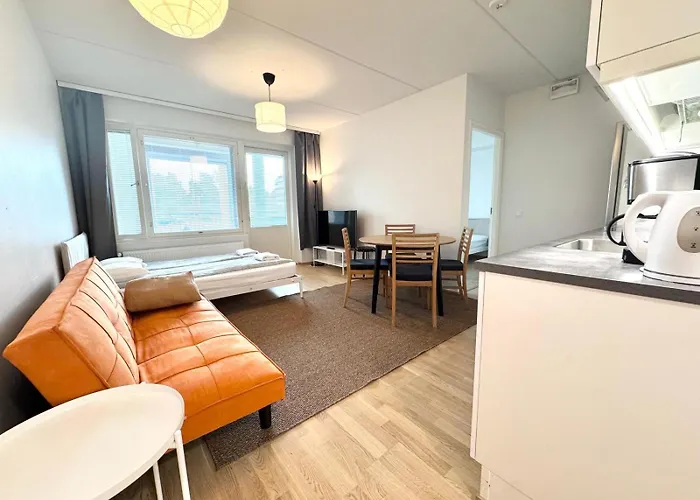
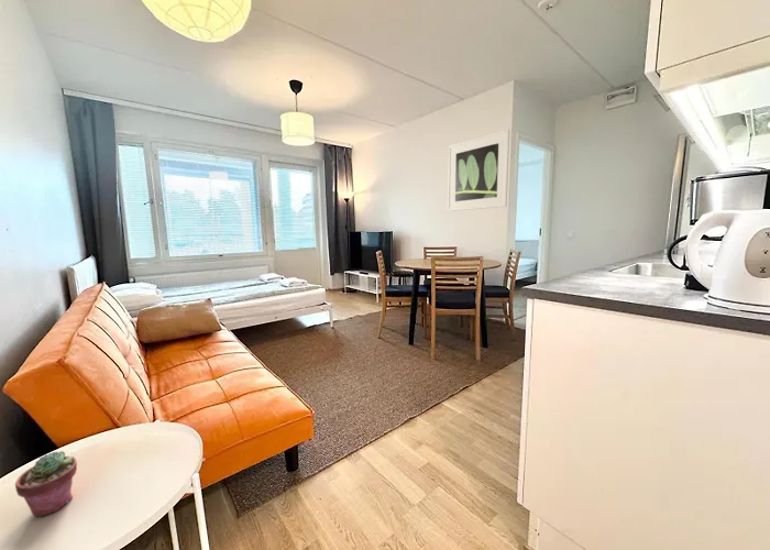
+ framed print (475, 174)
+ potted succulent (48, 481)
